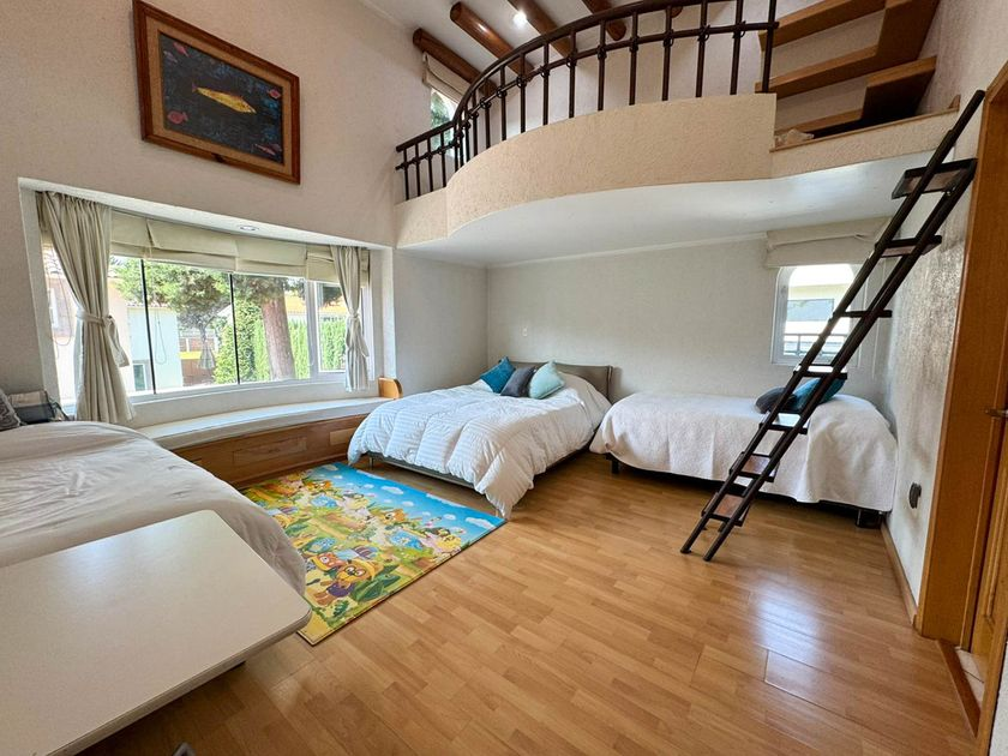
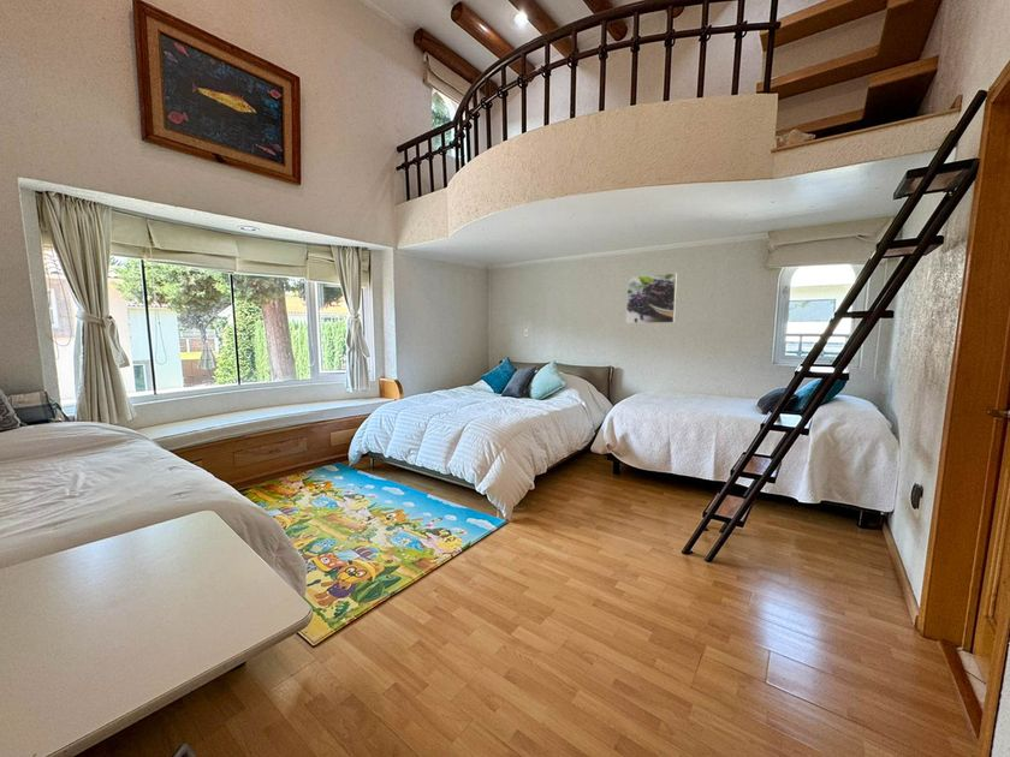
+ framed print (649, 299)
